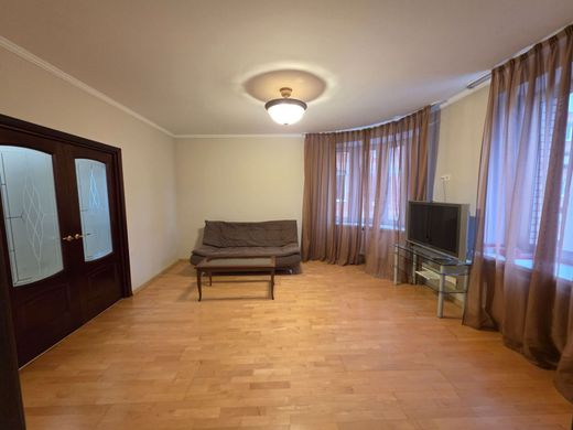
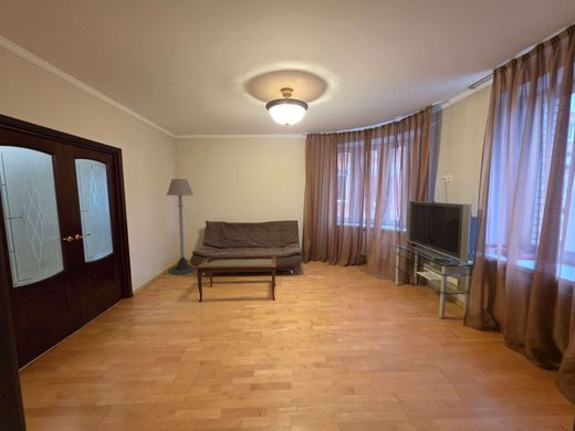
+ floor lamp (180, 224)
